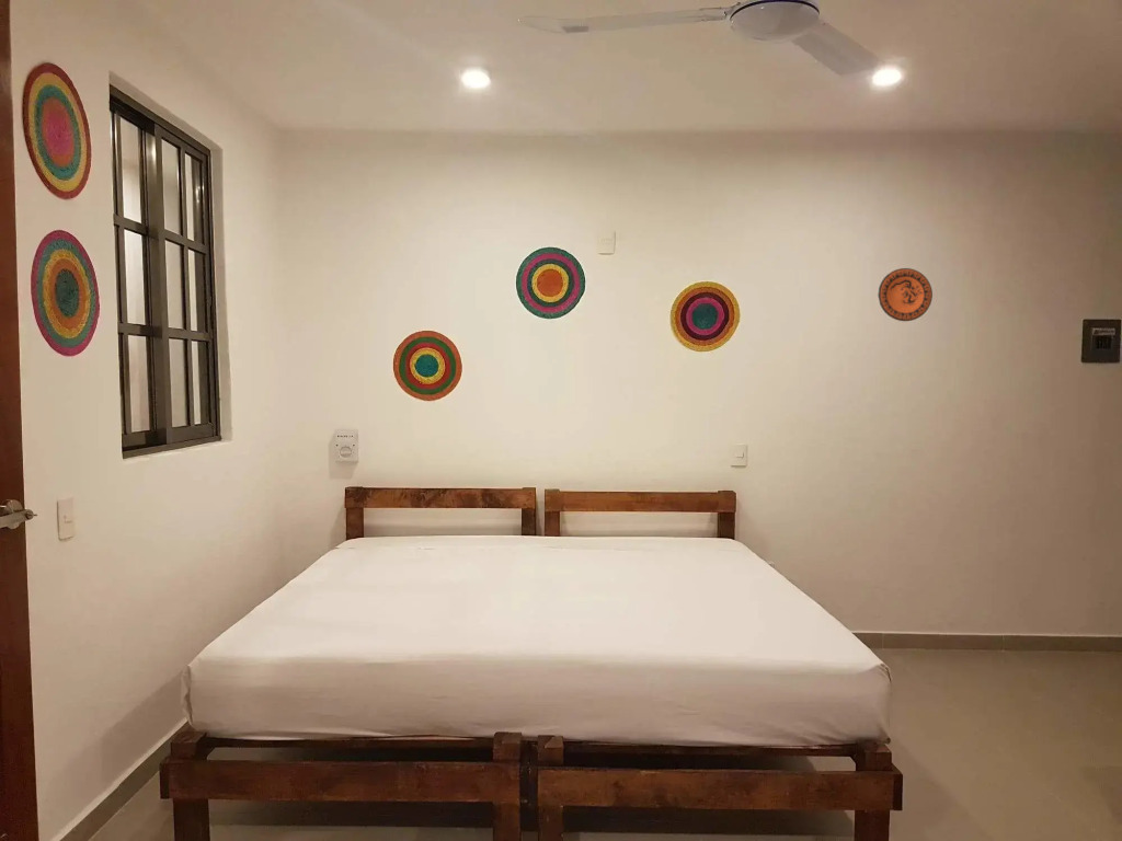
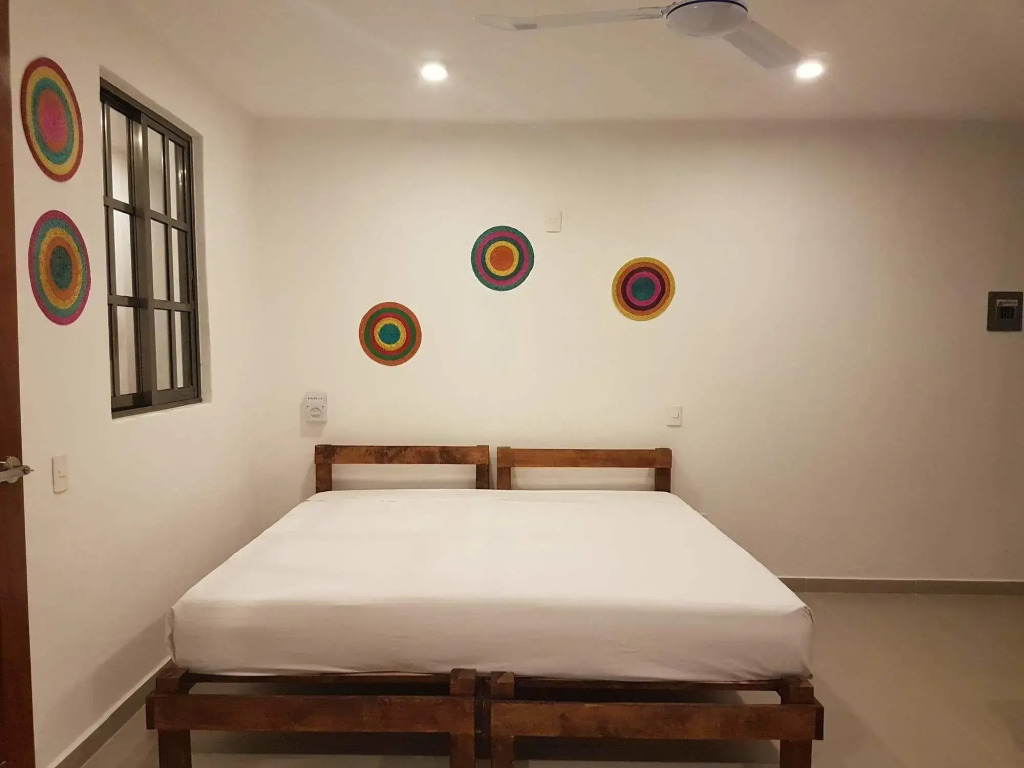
- decorative plate (904, 295)
